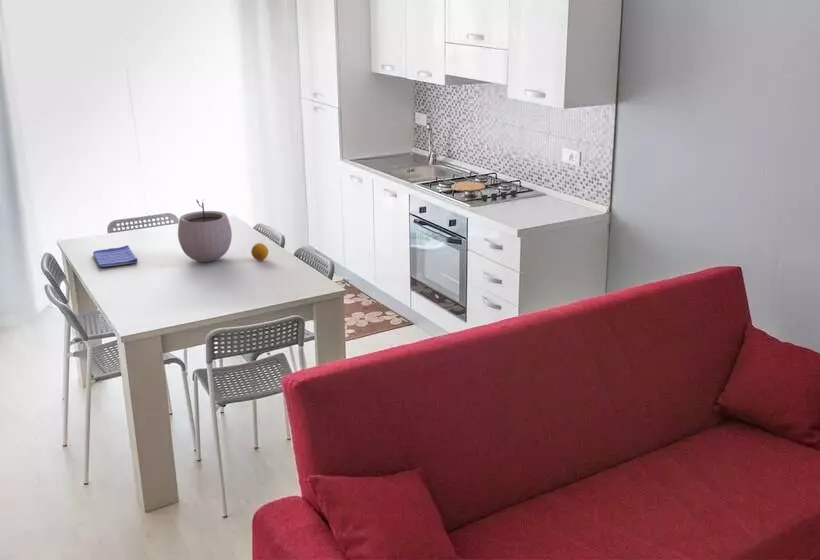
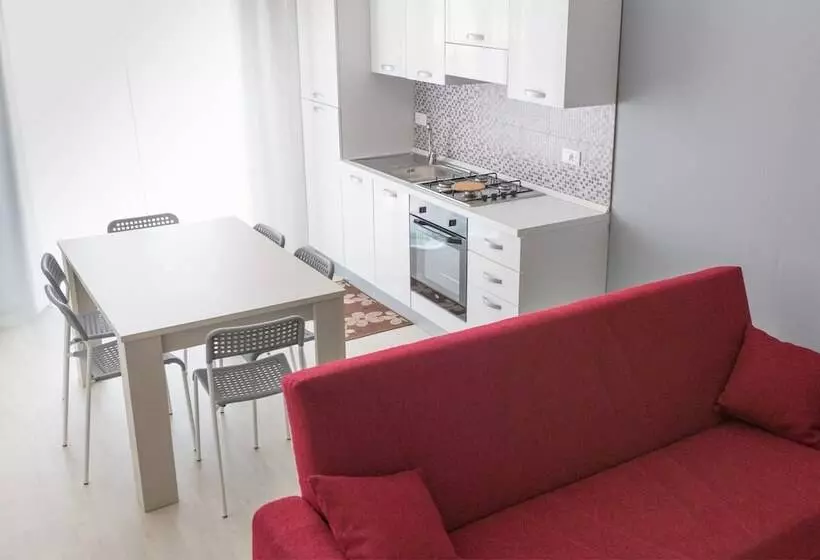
- fruit (259, 251)
- dish towel (115, 256)
- plant pot (204, 228)
